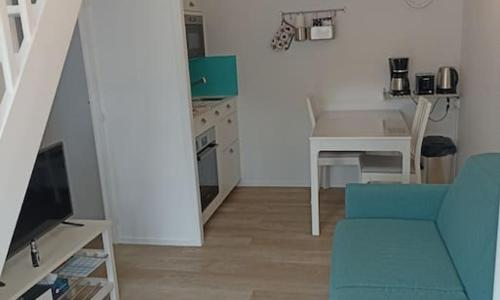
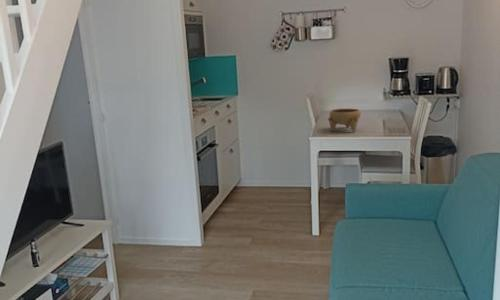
+ bowl (345, 120)
